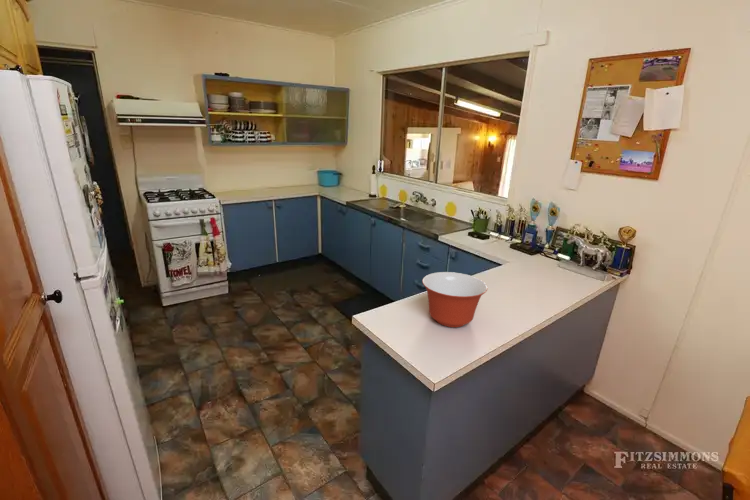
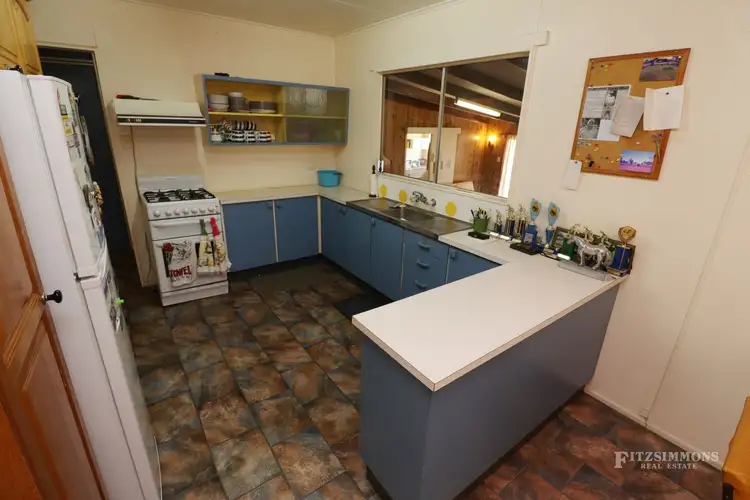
- mixing bowl (452, 301)
